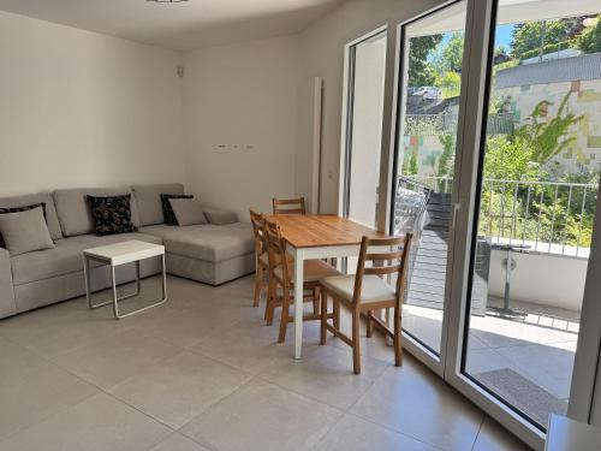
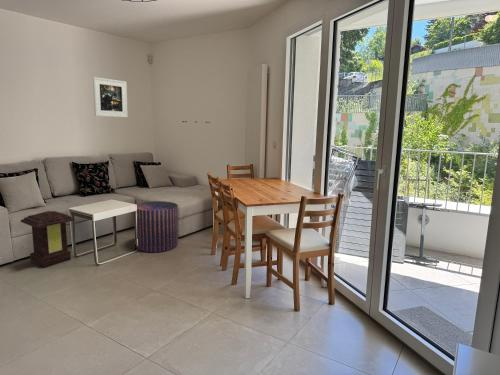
+ lantern (49, 236)
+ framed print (111, 98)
+ pouf (156, 225)
